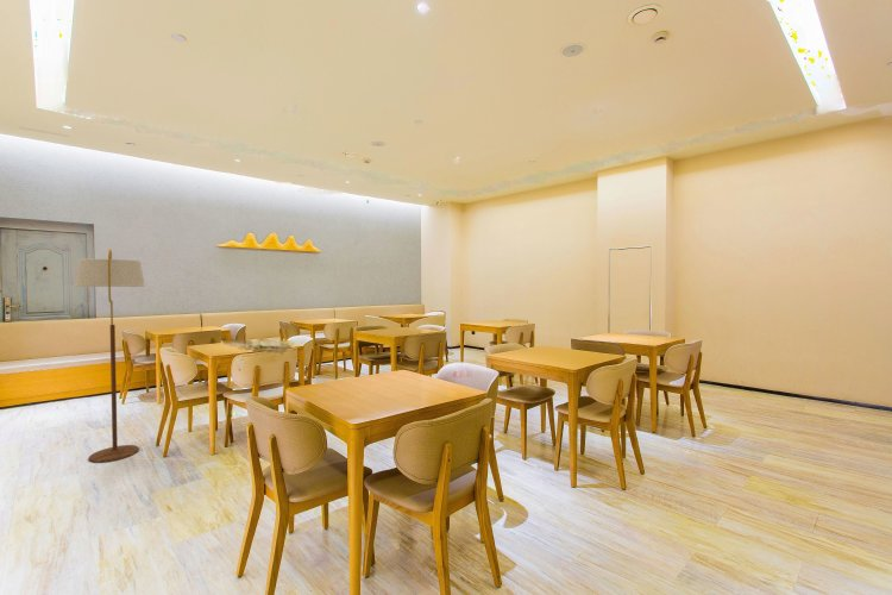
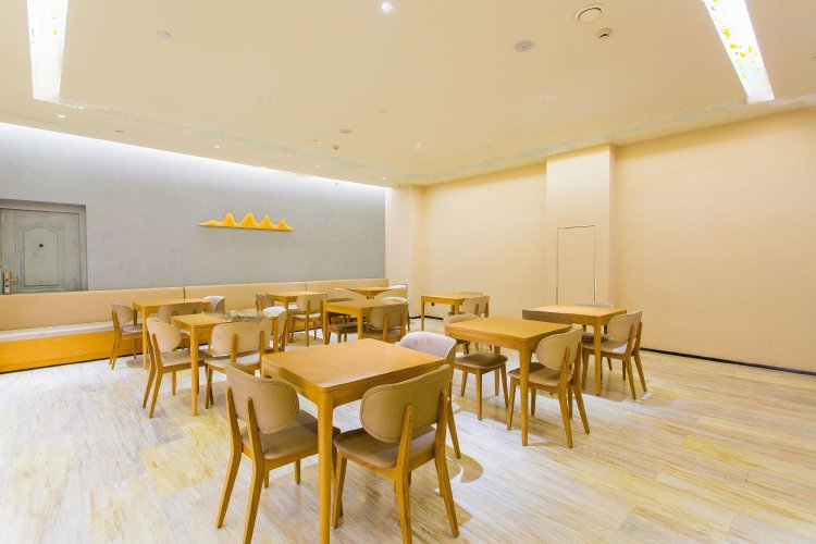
- floor lamp (112, 352)
